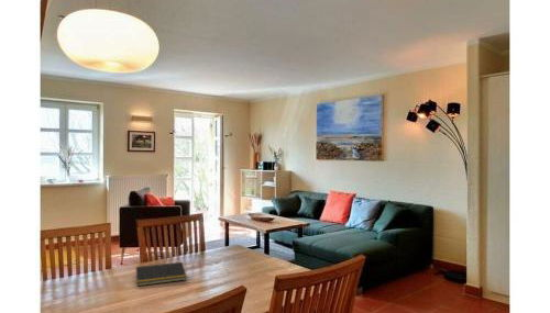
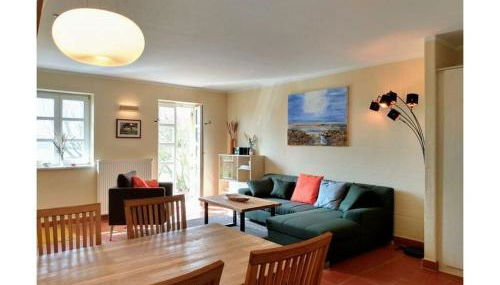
- notepad (161, 272)
